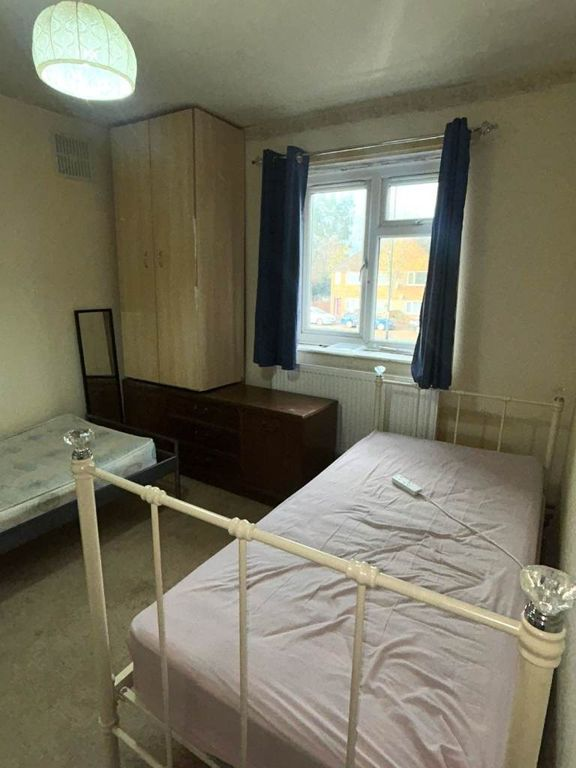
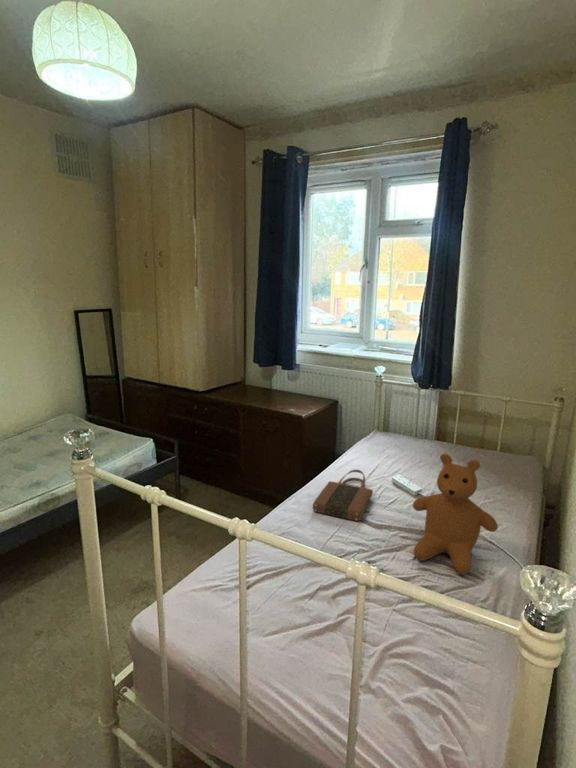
+ tote bag (347, 491)
+ teddy bear (451, 508)
